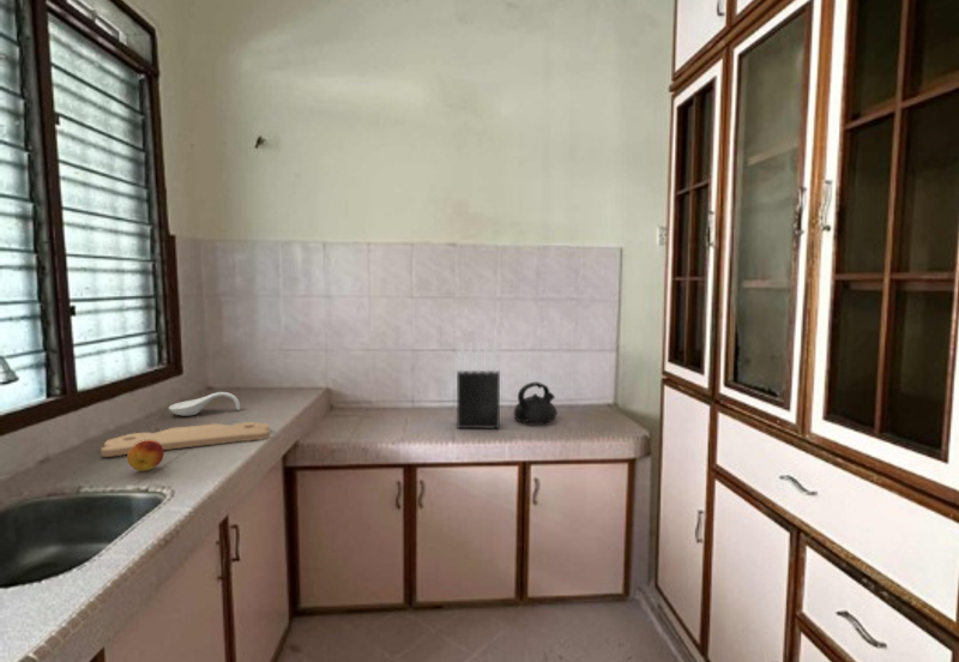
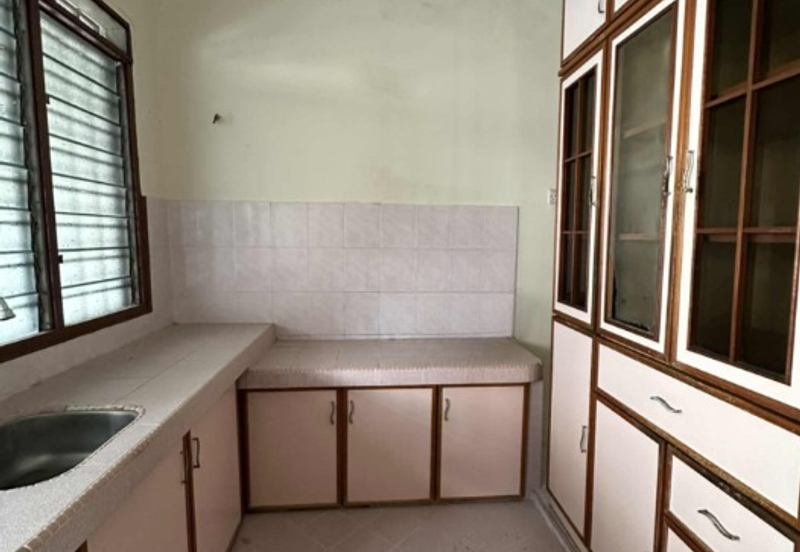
- teapot (536, 401)
- cutting board (192, 435)
- knife block (478, 384)
- spoon rest (205, 403)
- fruit (145, 455)
